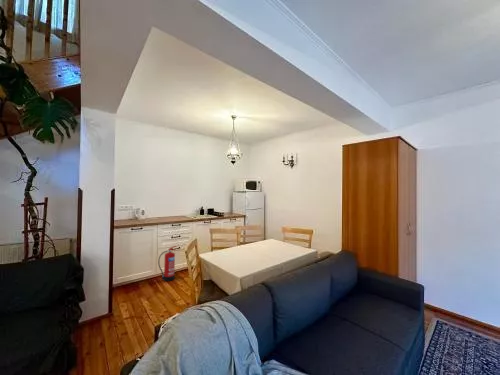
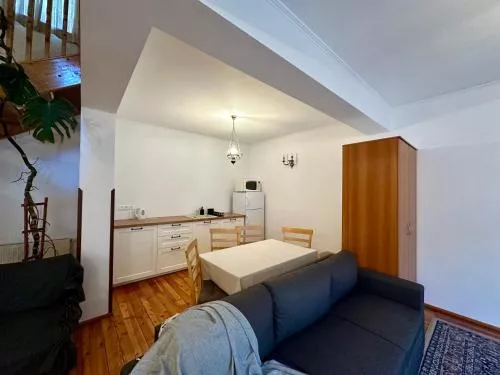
- fire extinguisher (167, 263)
